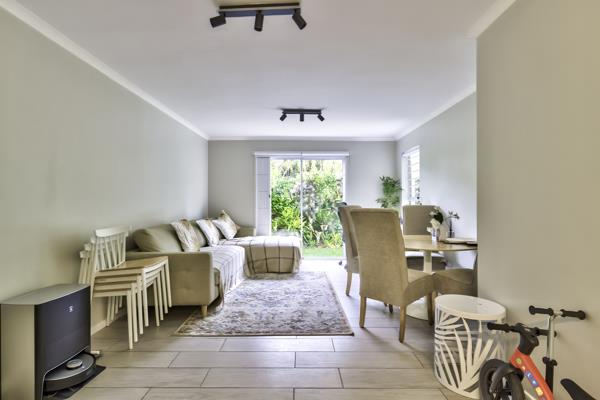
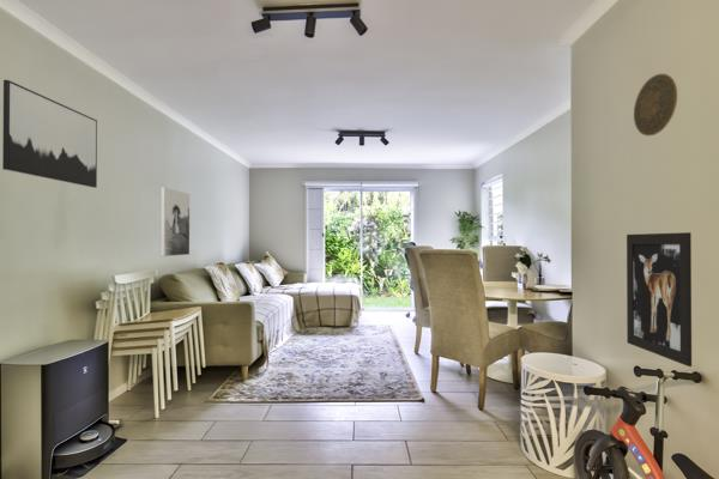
+ decorative plate (651, 105)
+ wall art (655, 293)
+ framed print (176, 223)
+ wall art (56, 141)
